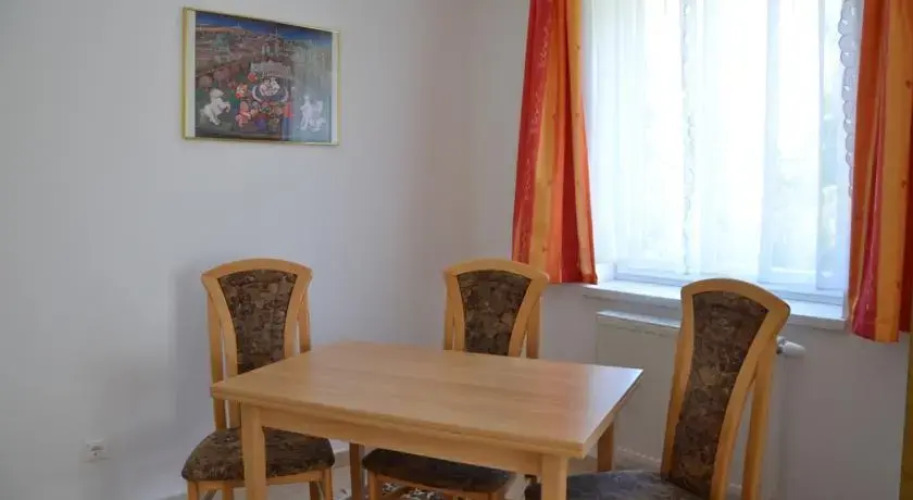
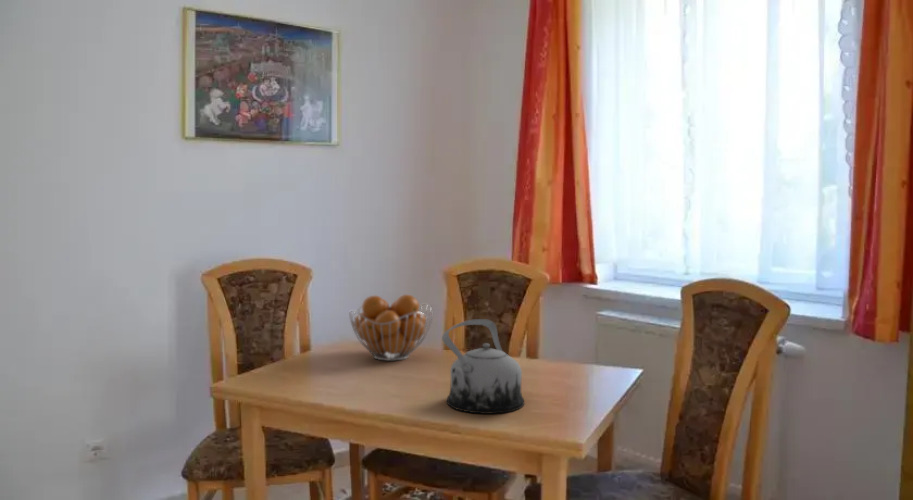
+ teapot (482, 363)
+ fruit basket (391, 325)
